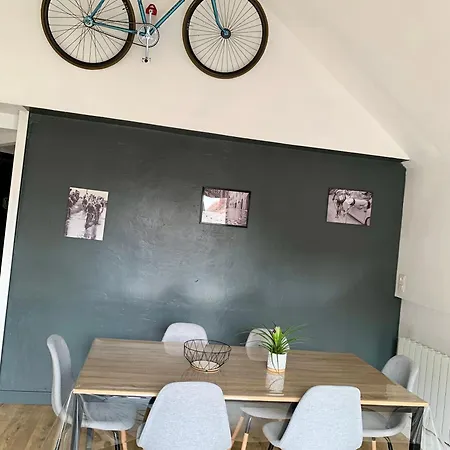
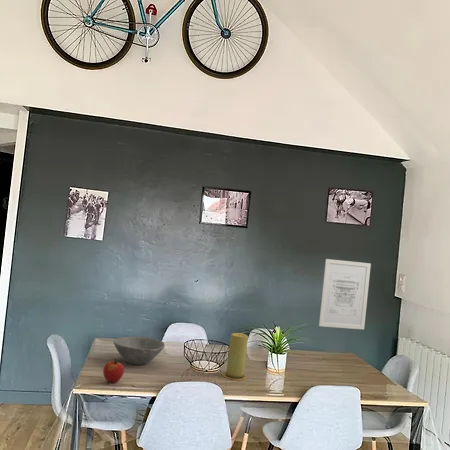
+ apple (113, 369)
+ candle (236, 355)
+ bowl (138, 352)
+ wall art (345, 294)
